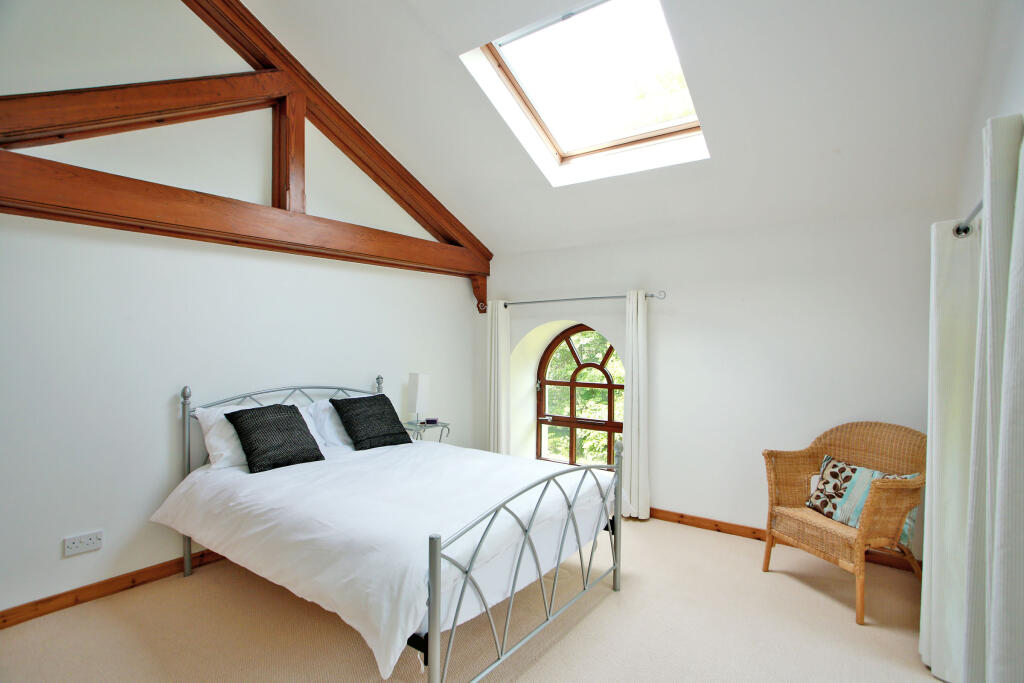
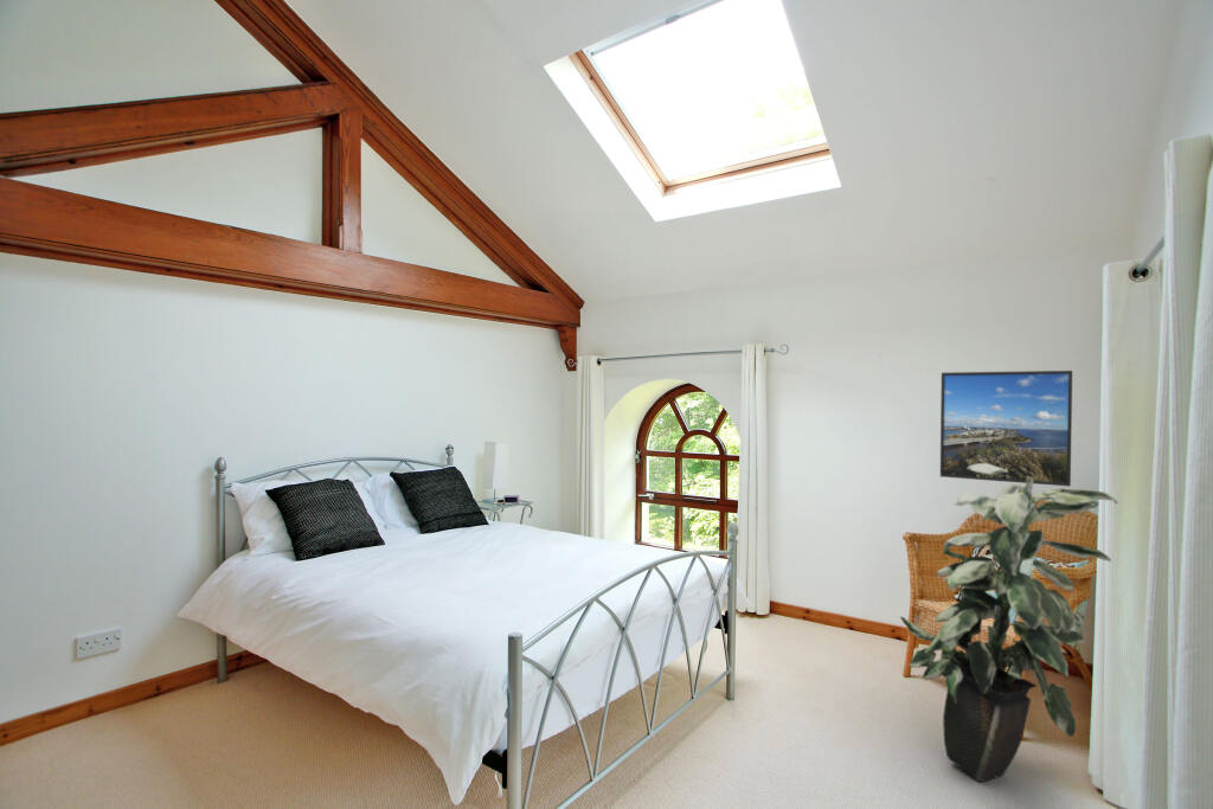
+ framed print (1002, 426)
+ indoor plant (1000, 621)
